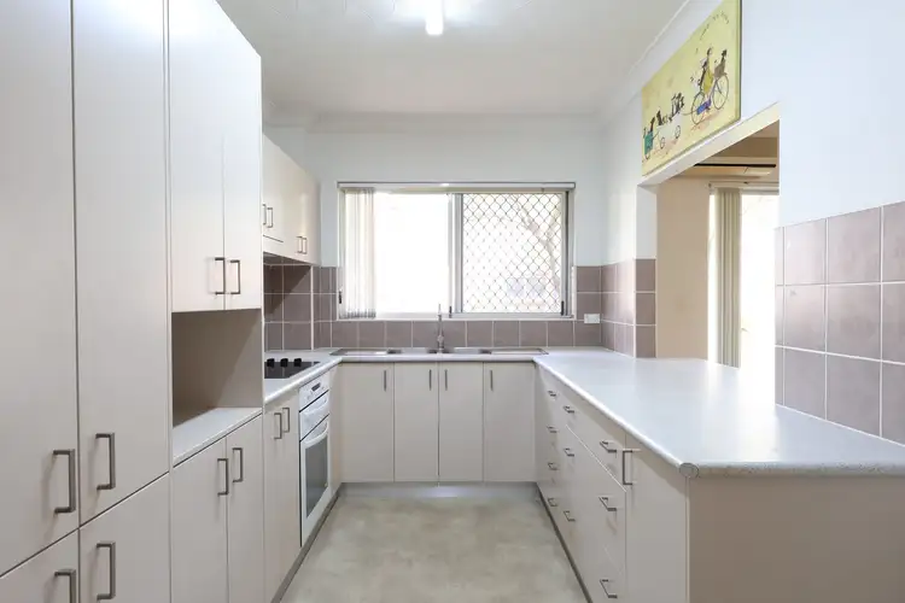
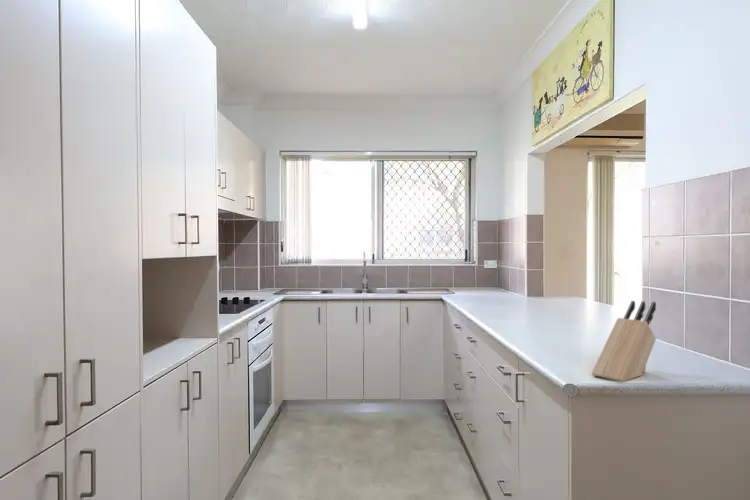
+ knife block (627, 337)
